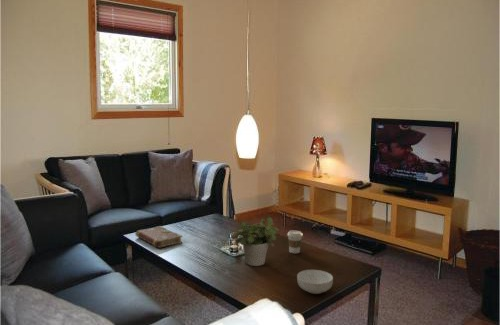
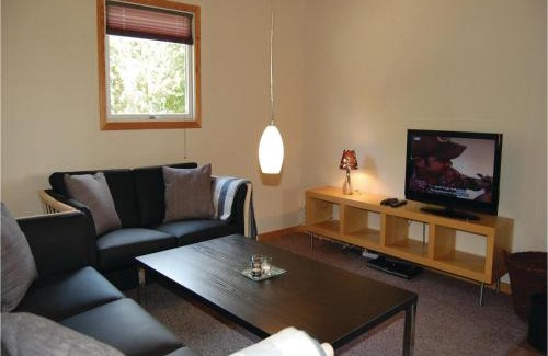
- potted plant (256, 242)
- cereal bowl (314, 283)
- book (158, 236)
- coffee cup (294, 241)
